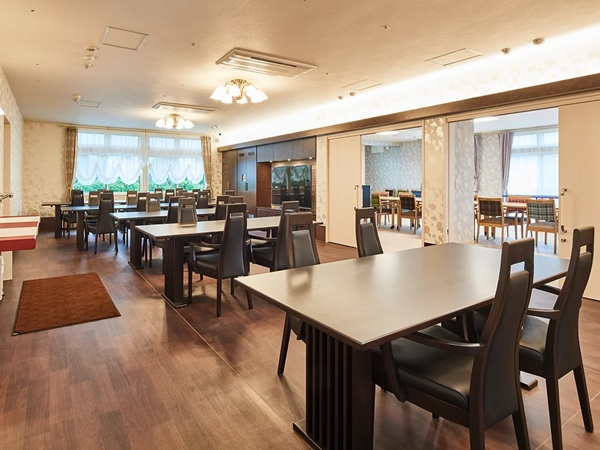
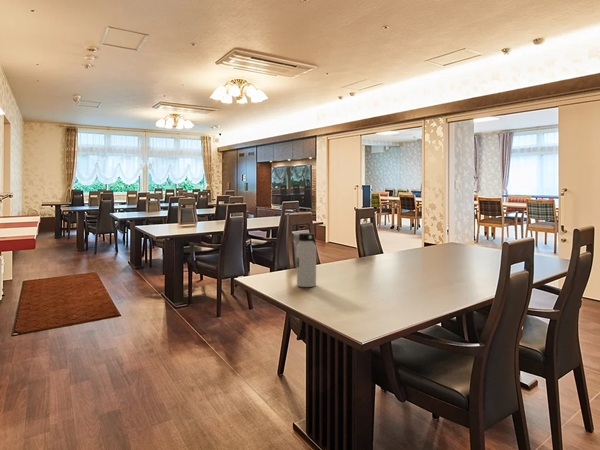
+ water bottle (306, 259)
